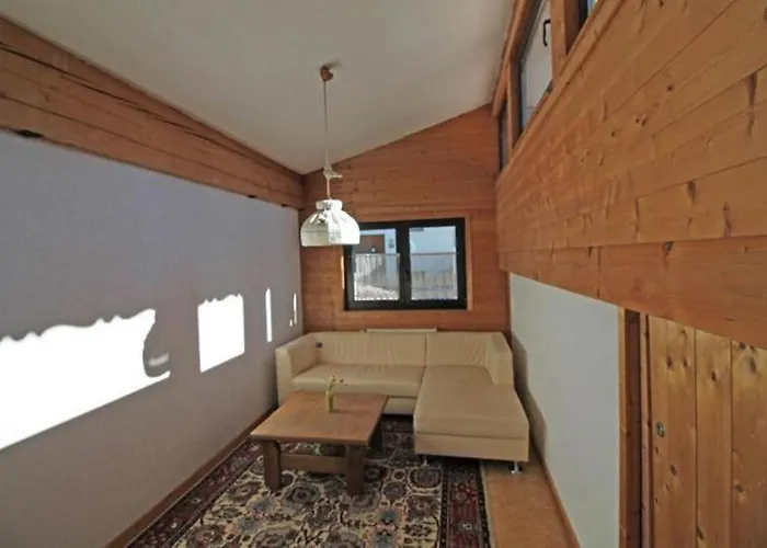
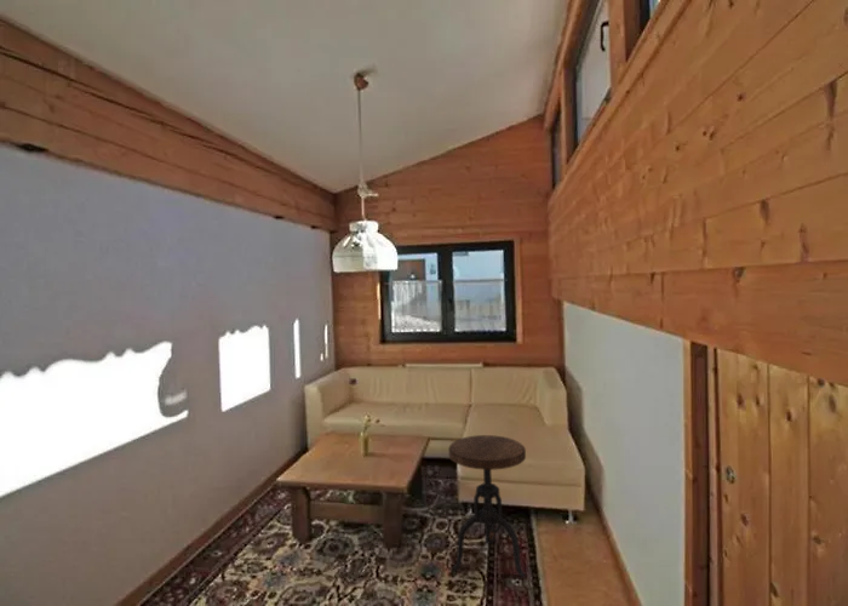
+ side table (488, 503)
